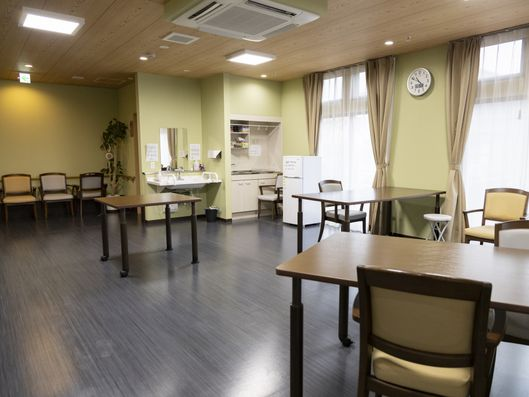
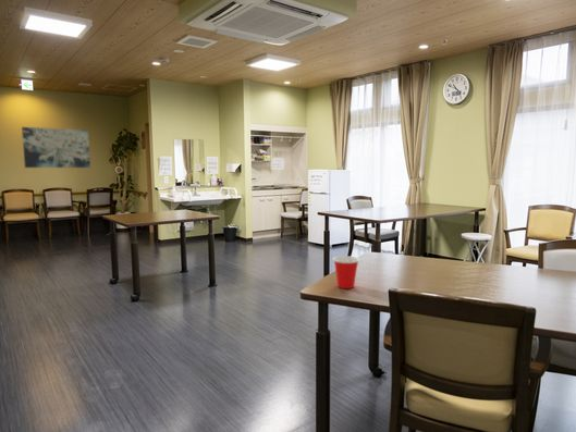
+ cup (345, 272)
+ wall art (57, 148)
